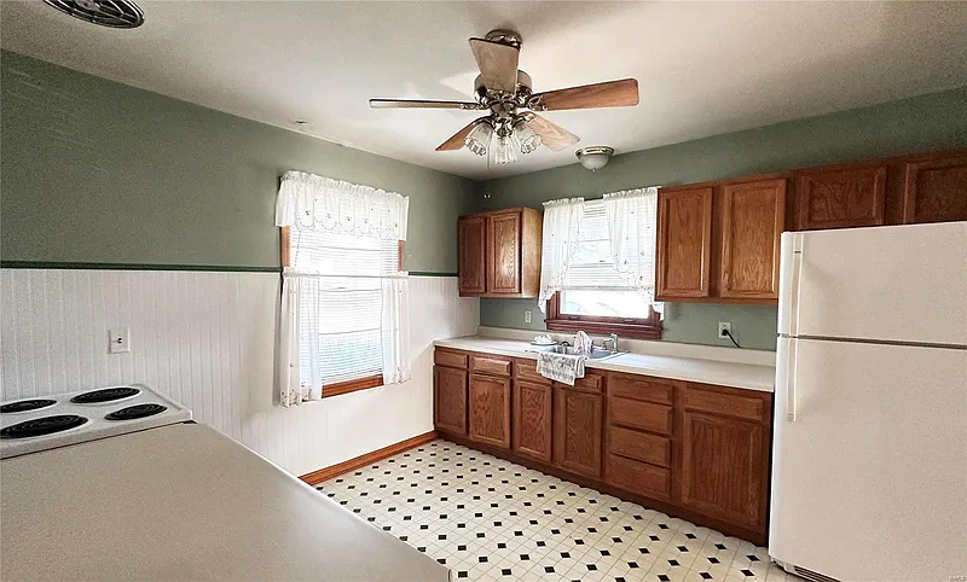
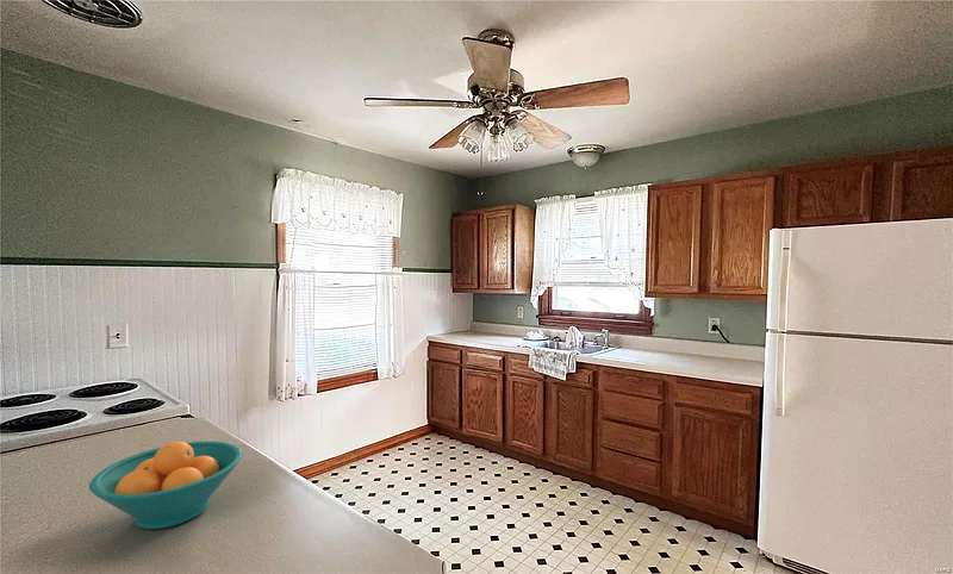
+ fruit bowl (172, 478)
